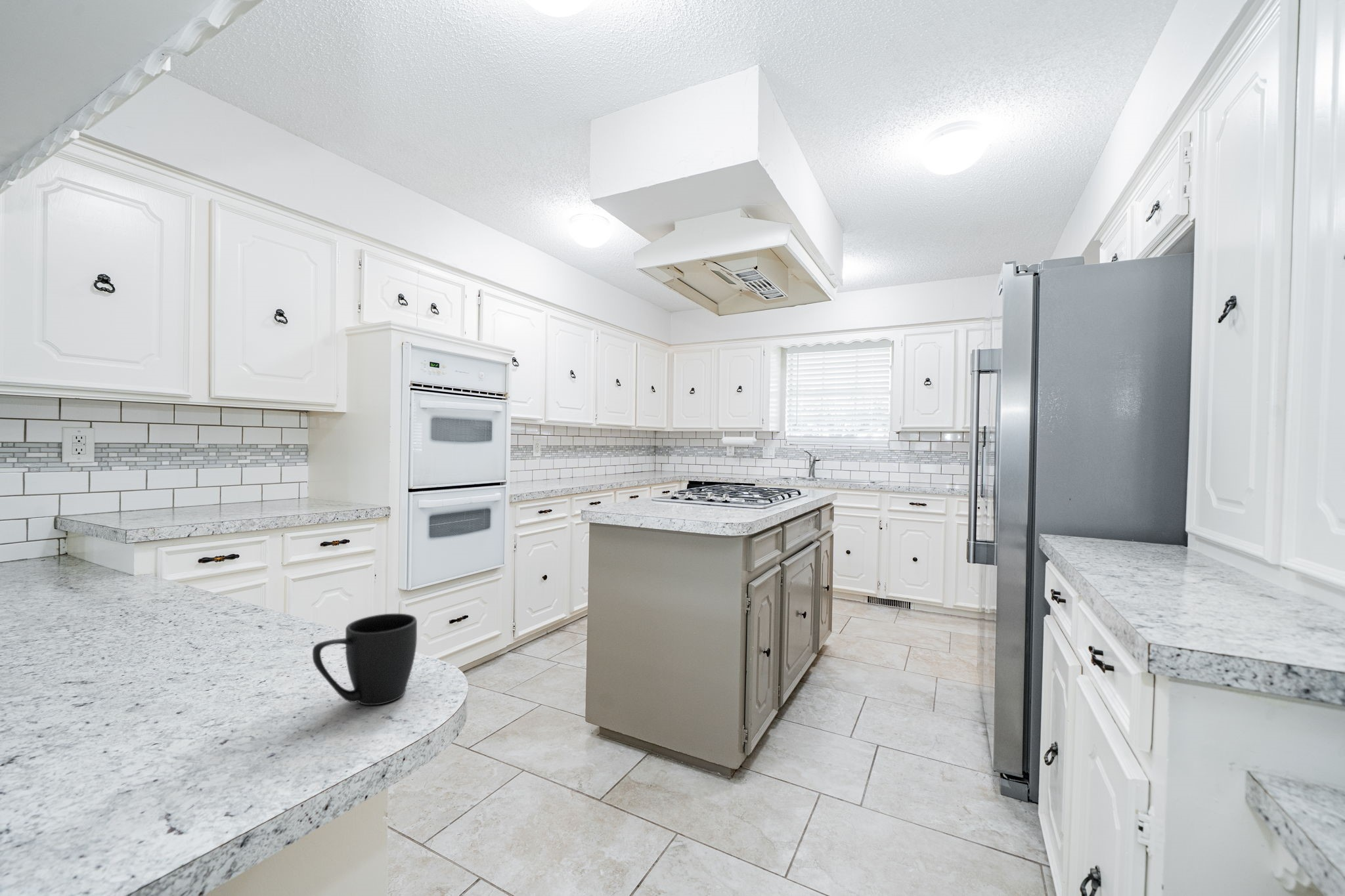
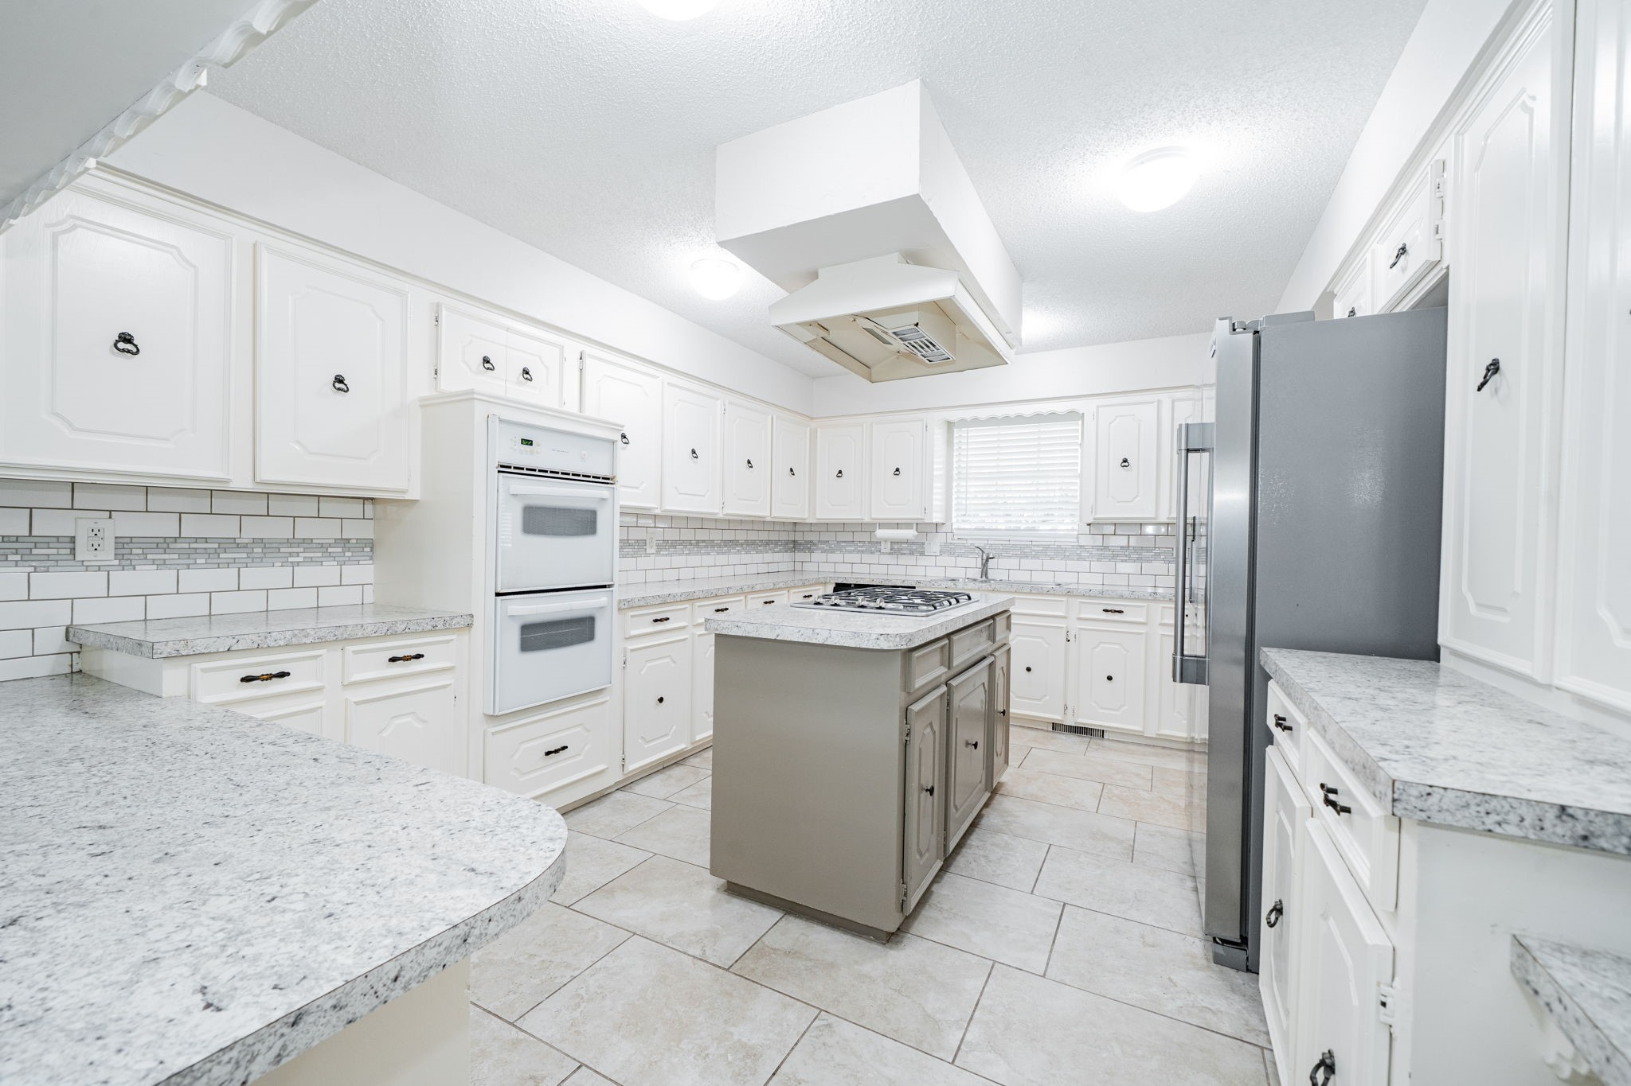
- mug (366, 663)
